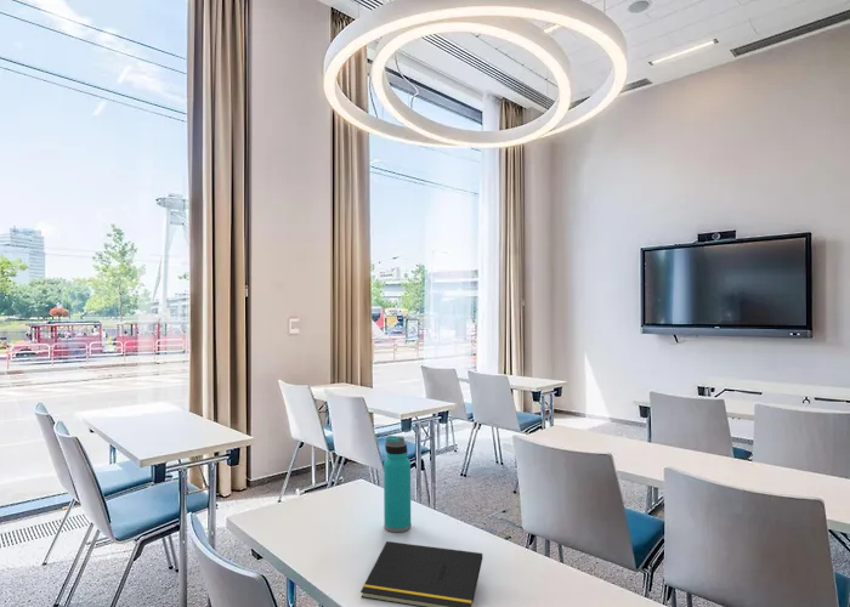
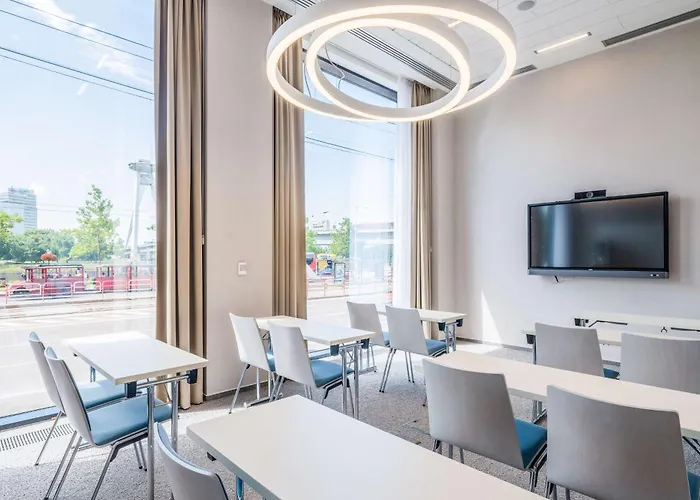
- water bottle (397, 481)
- notepad (424, 574)
